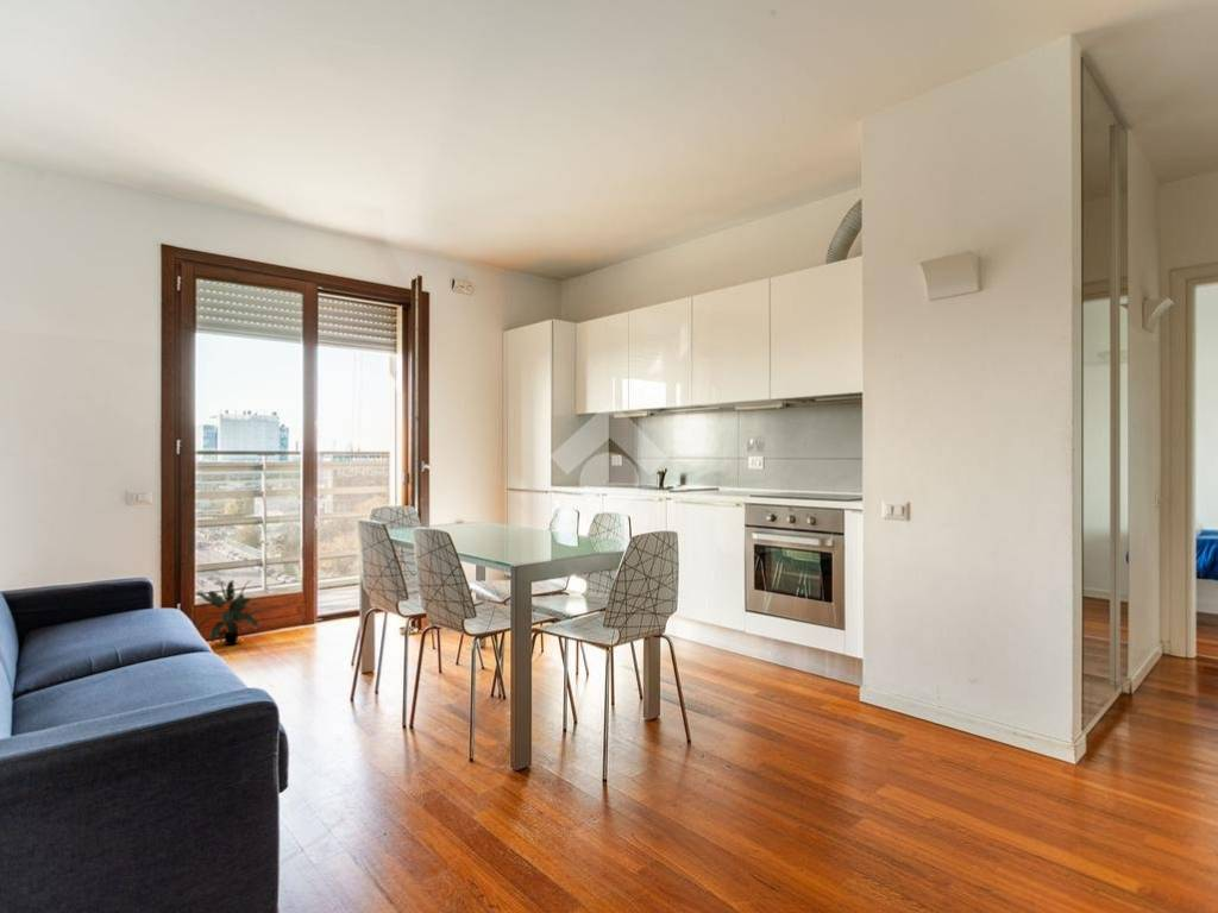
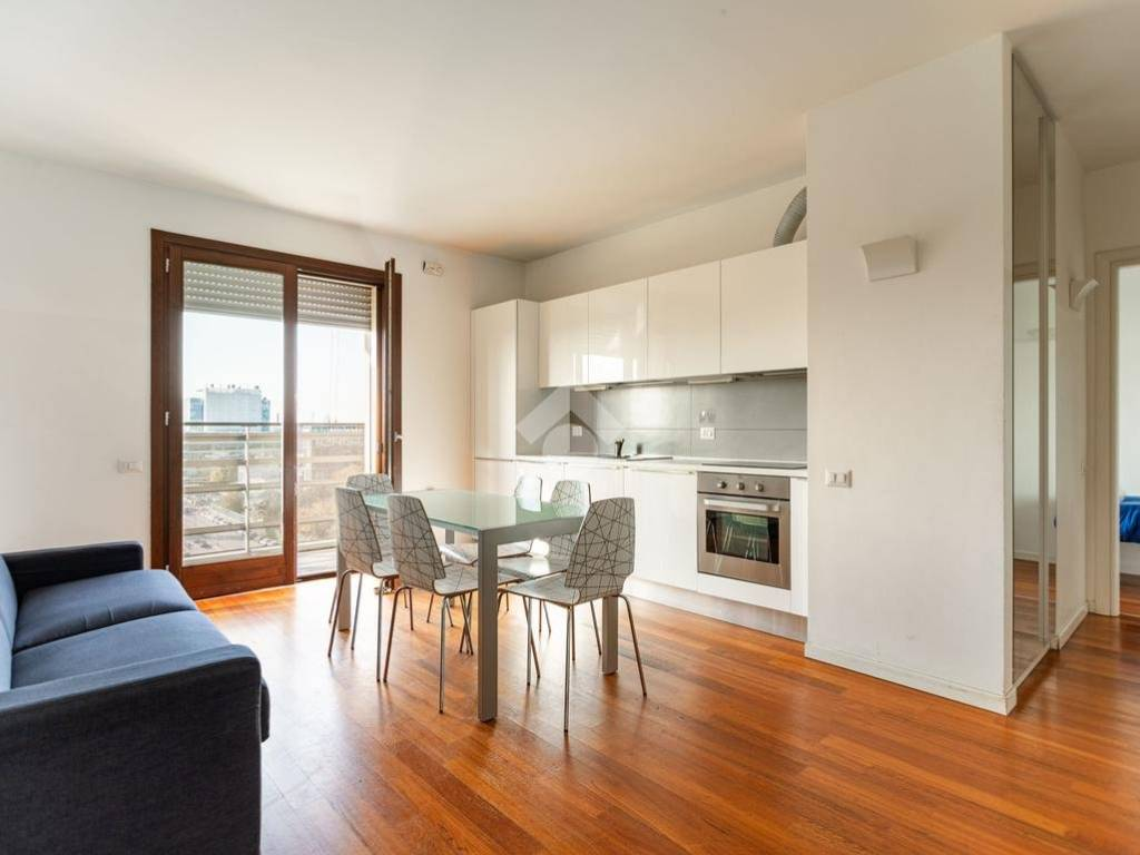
- potted plant (231, 612)
